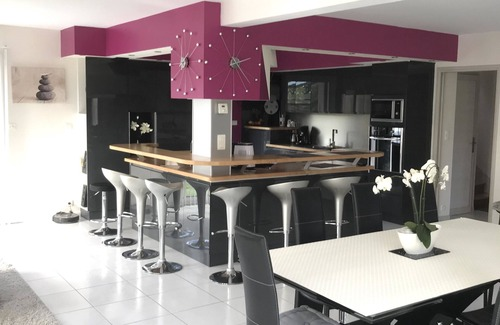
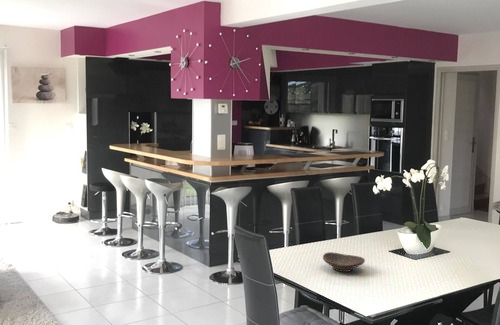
+ decorative bowl (343, 262)
